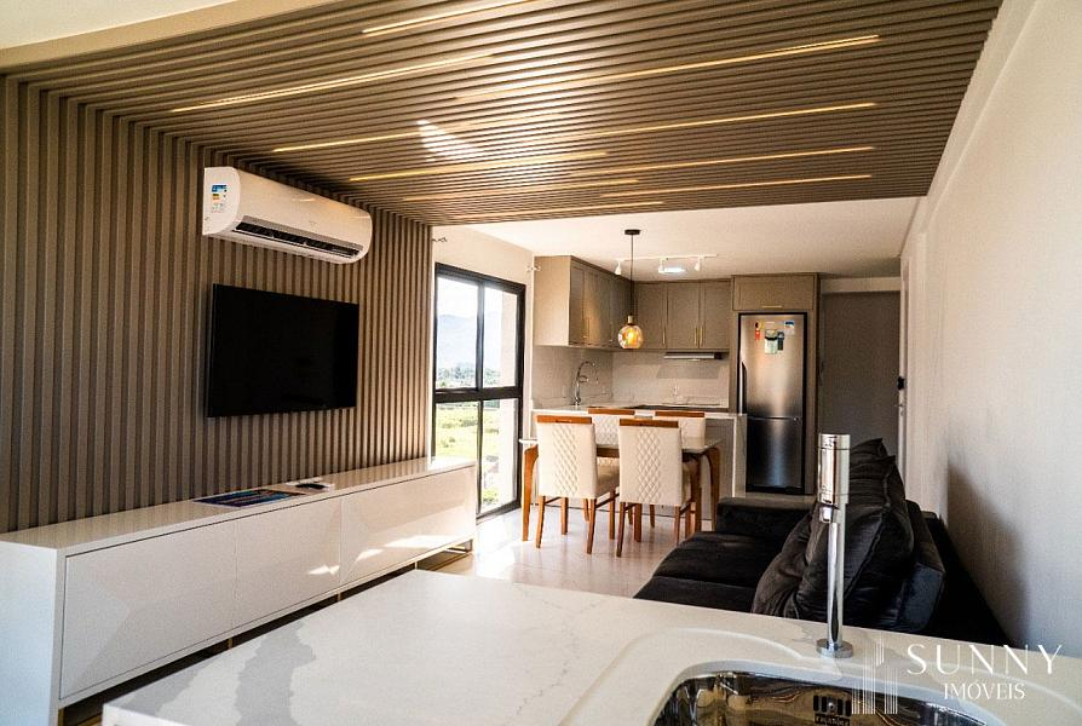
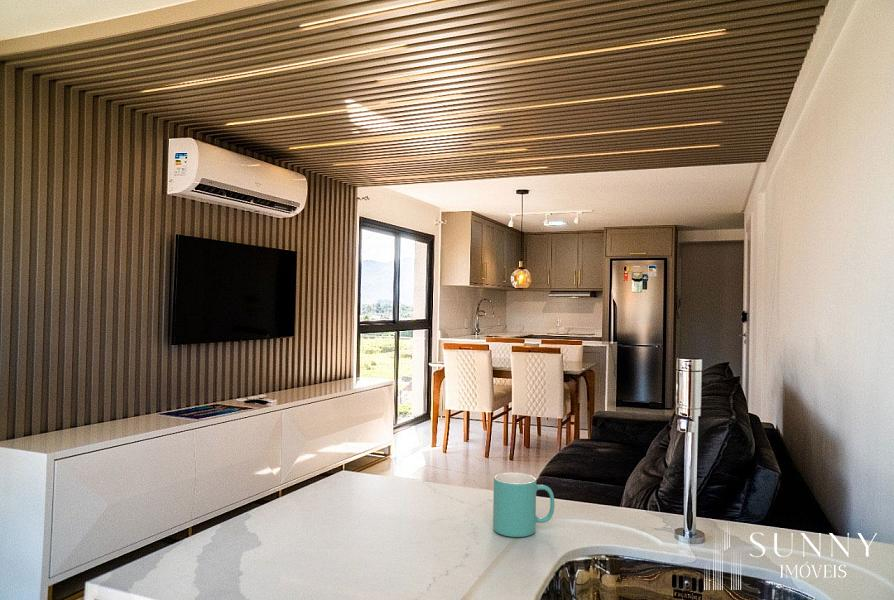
+ mug (523, 503)
